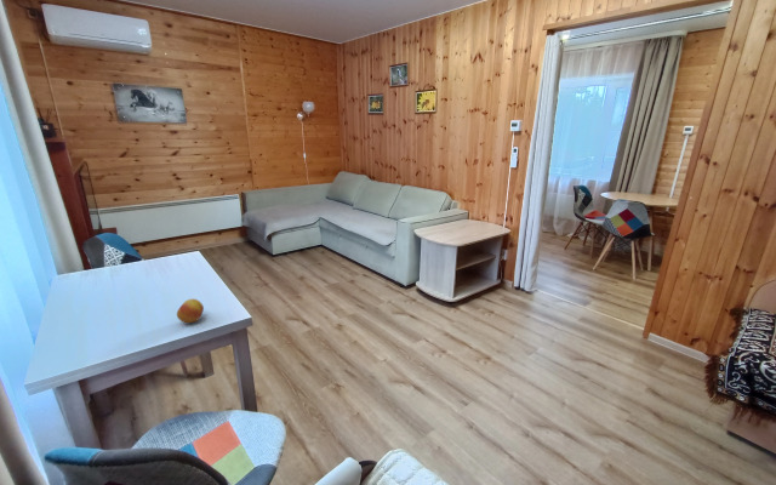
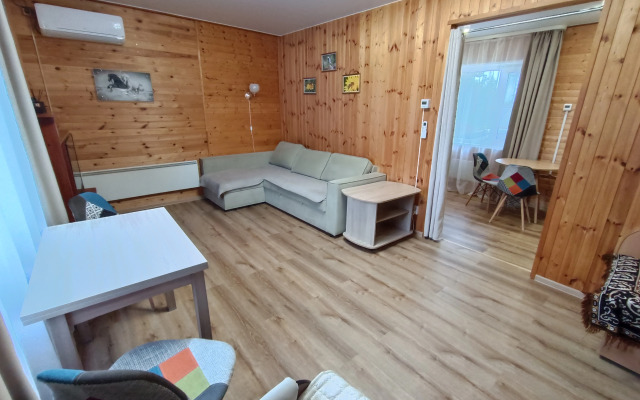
- fruit (189, 310)
